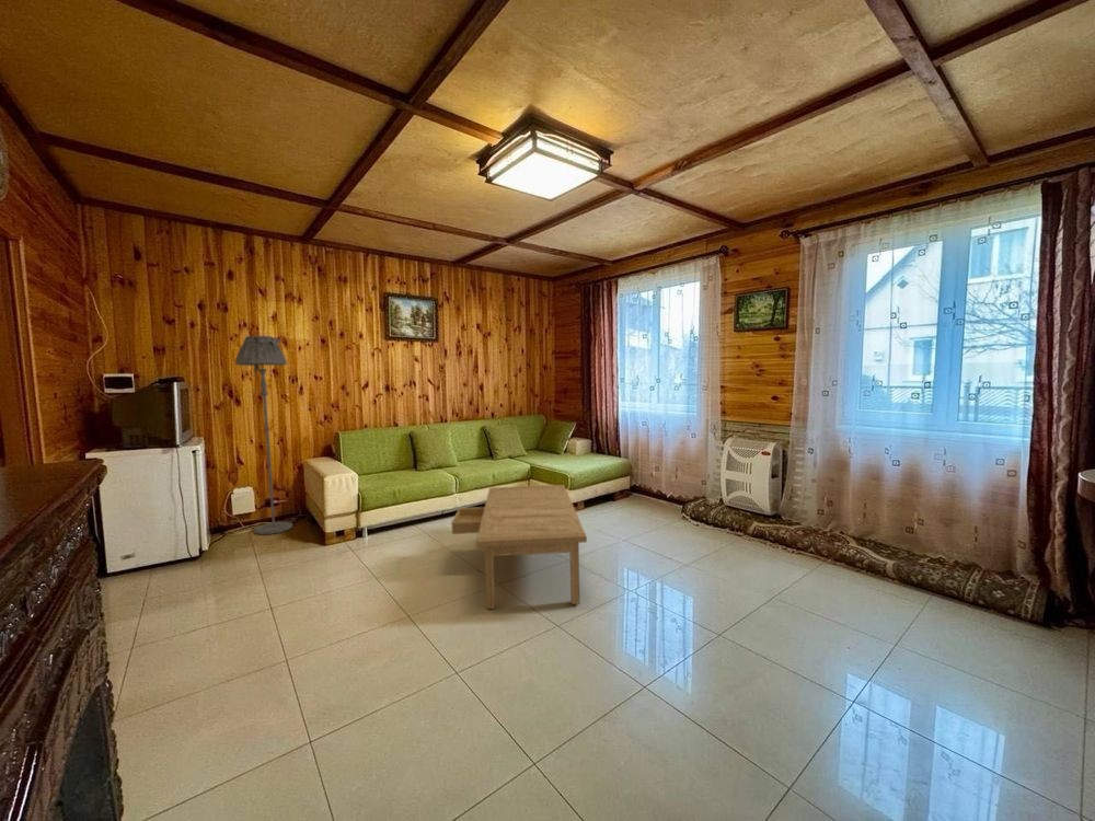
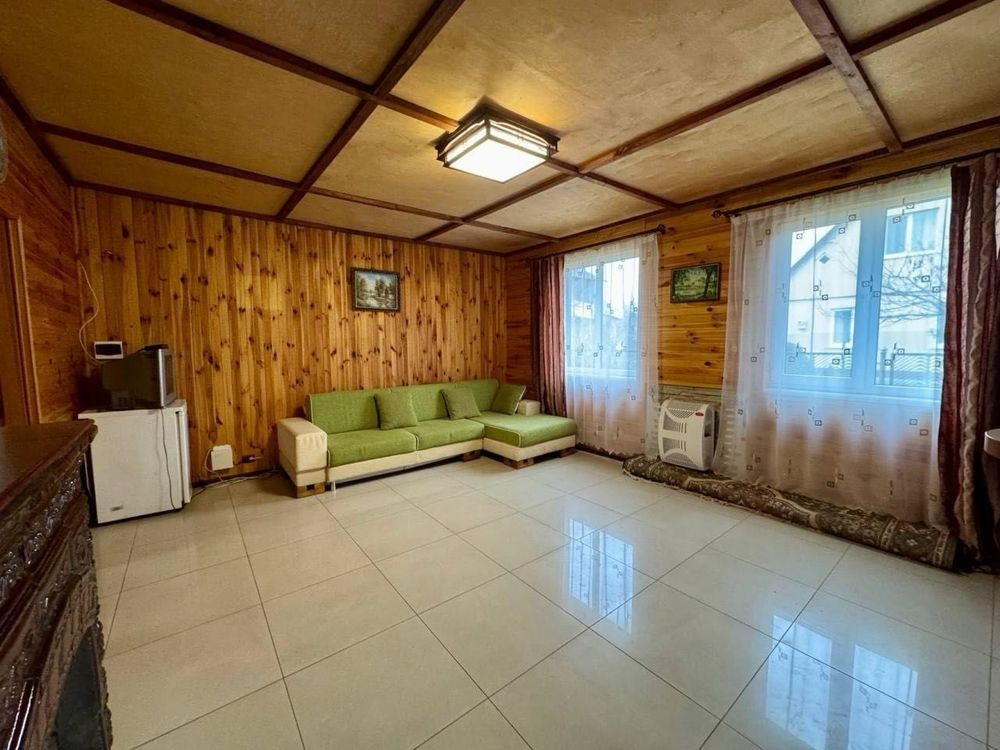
- coffee table (529, 536)
- floor lamp (266, 433)
